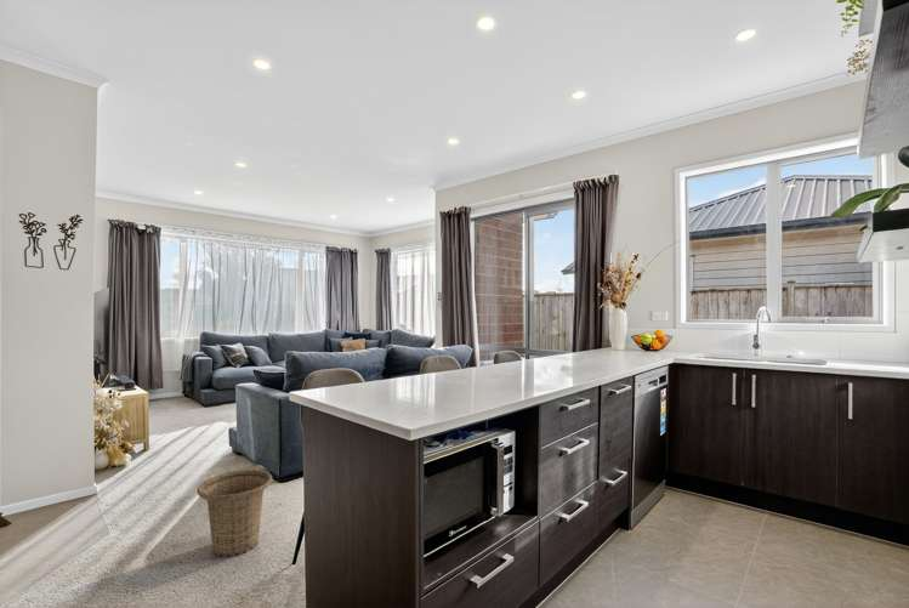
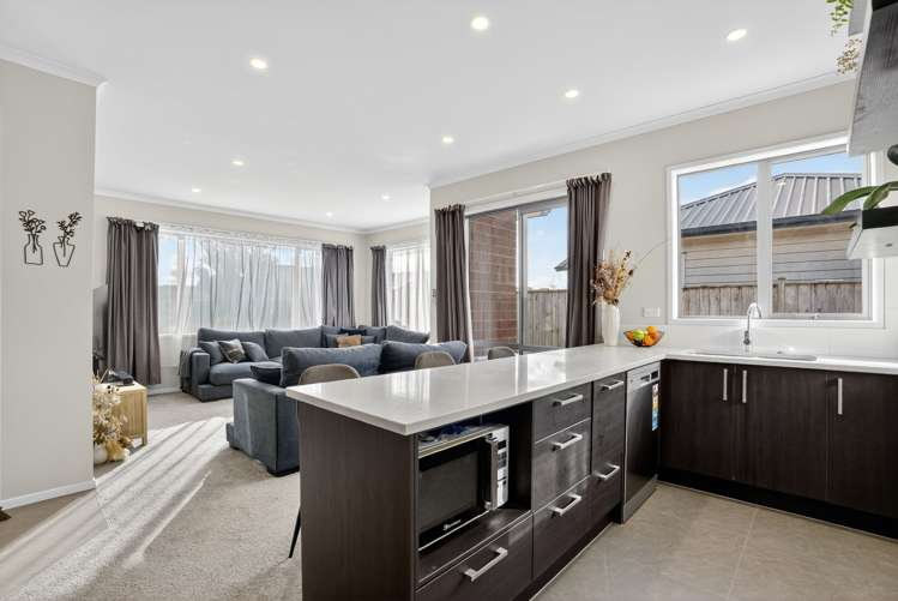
- basket (235, 513)
